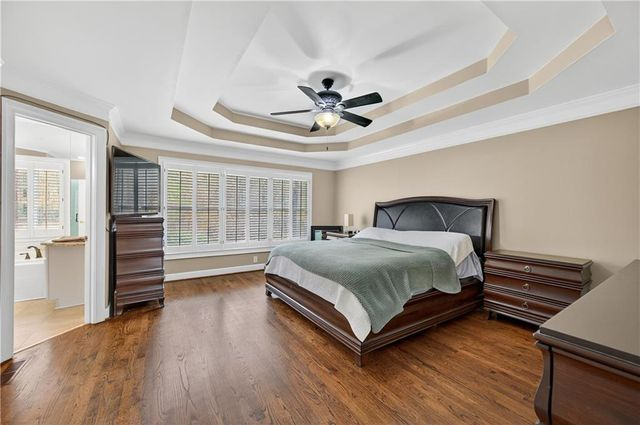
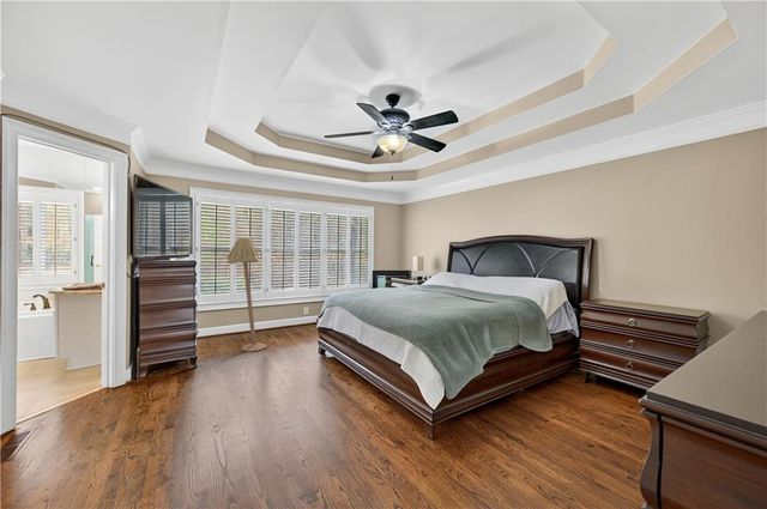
+ floor lamp (247, 292)
